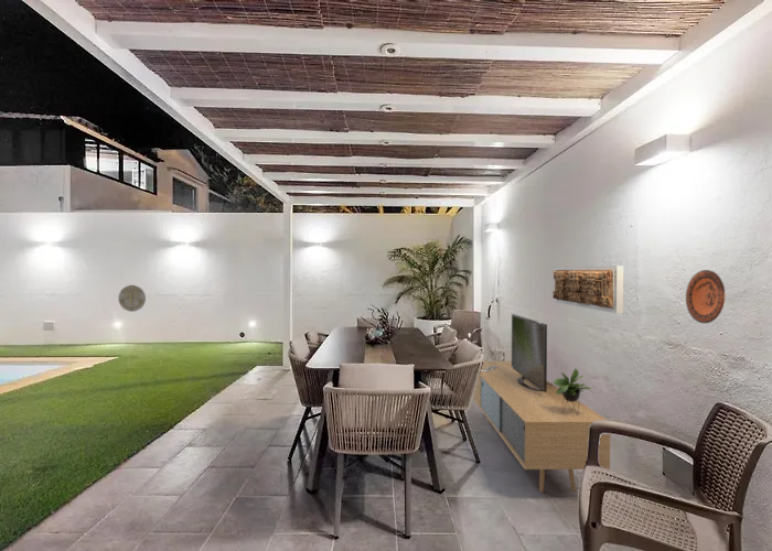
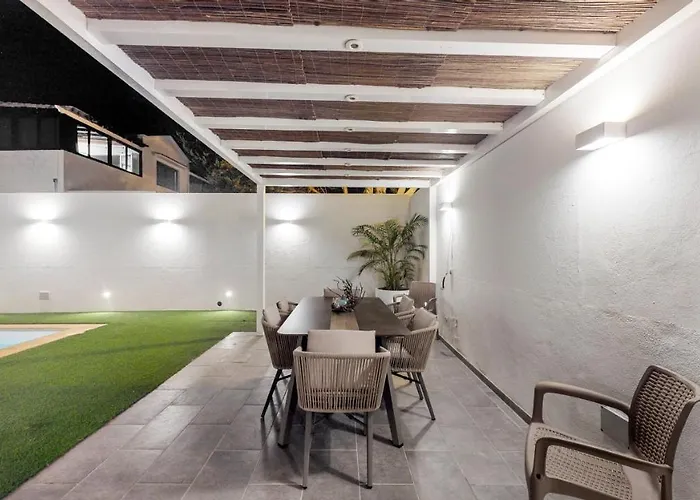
- decorative plate (705, 296)
- media console (522, 381)
- decorative wall panel (579, 287)
- wall decoration (131, 298)
